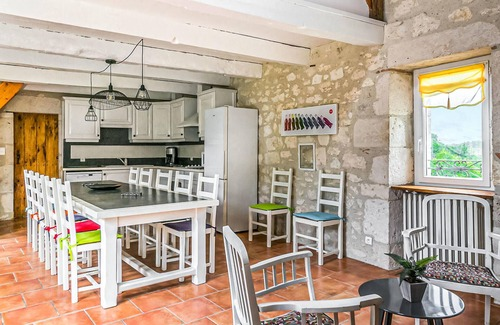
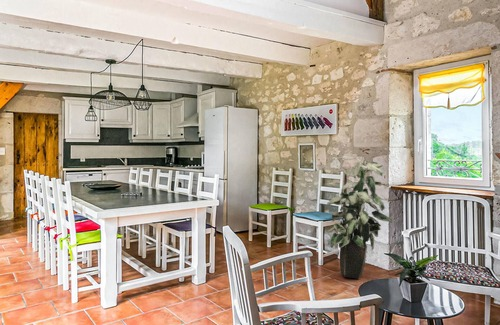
+ indoor plant (354, 215)
